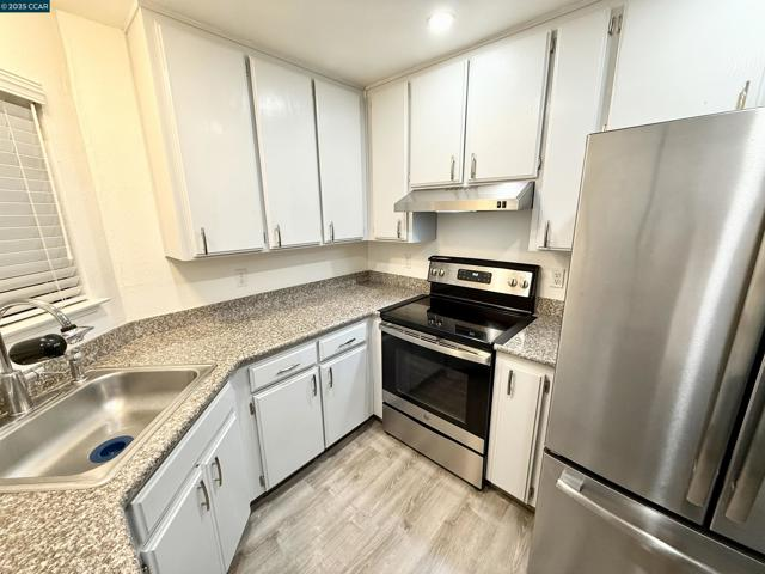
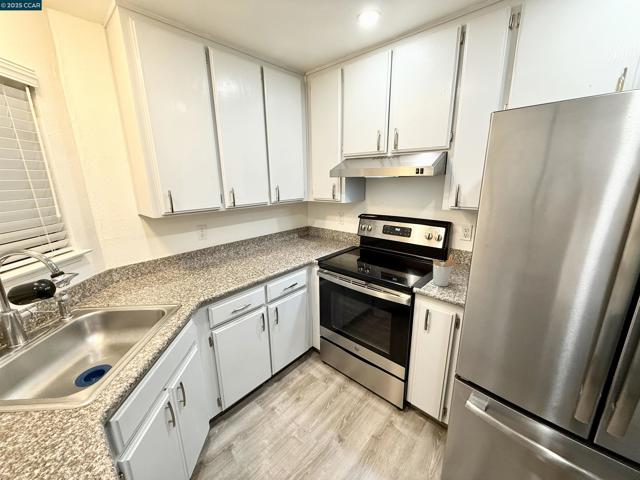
+ utensil holder (444, 270)
